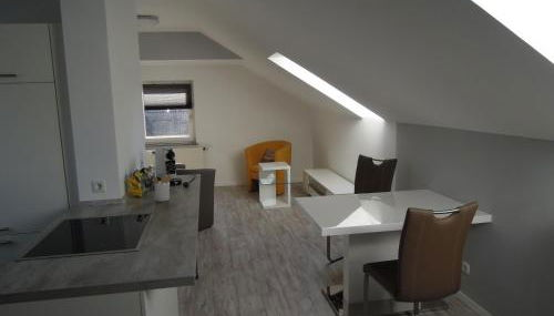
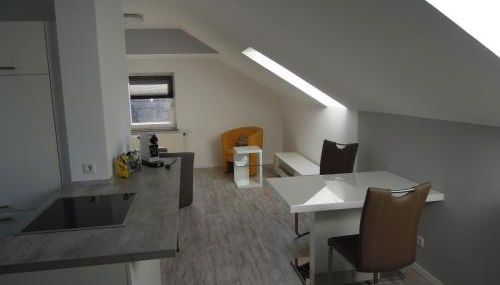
- utensil holder (163, 186)
